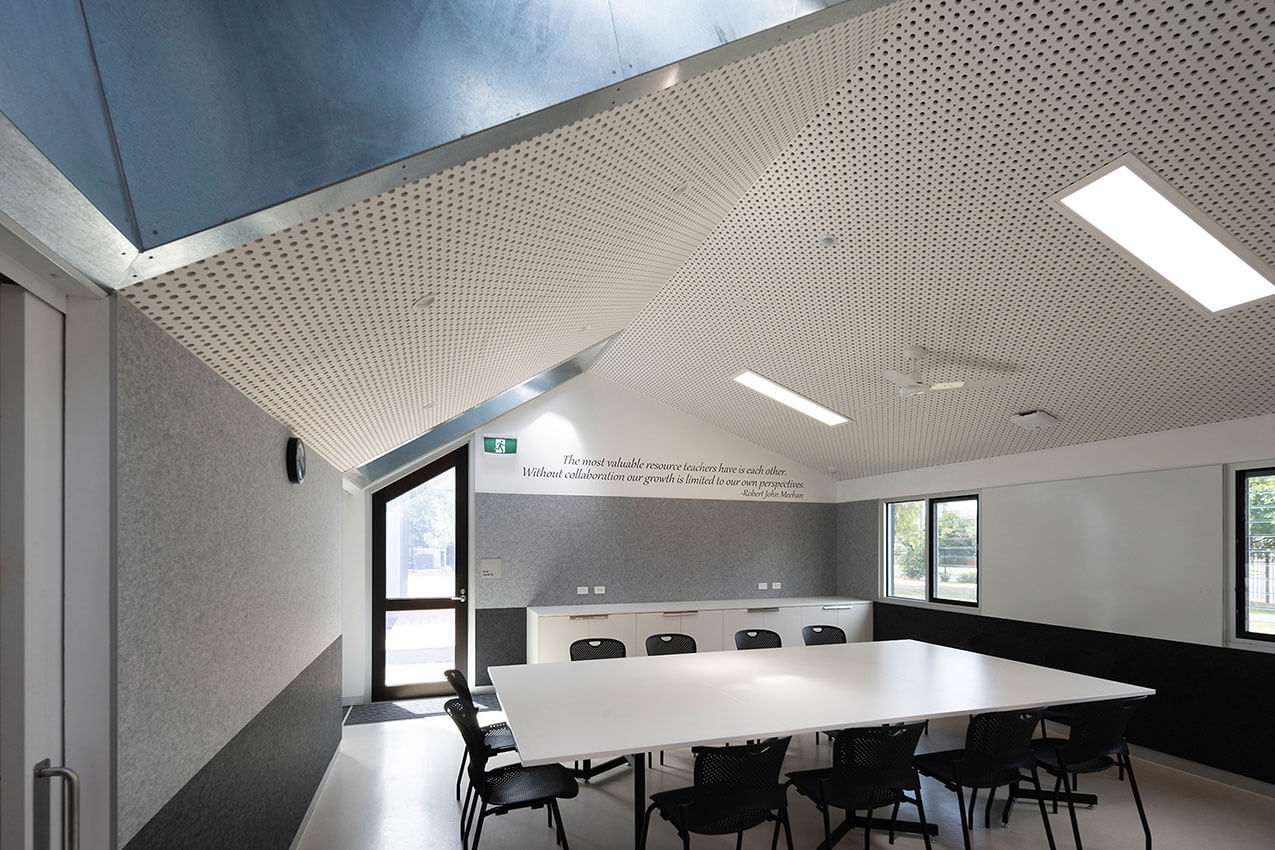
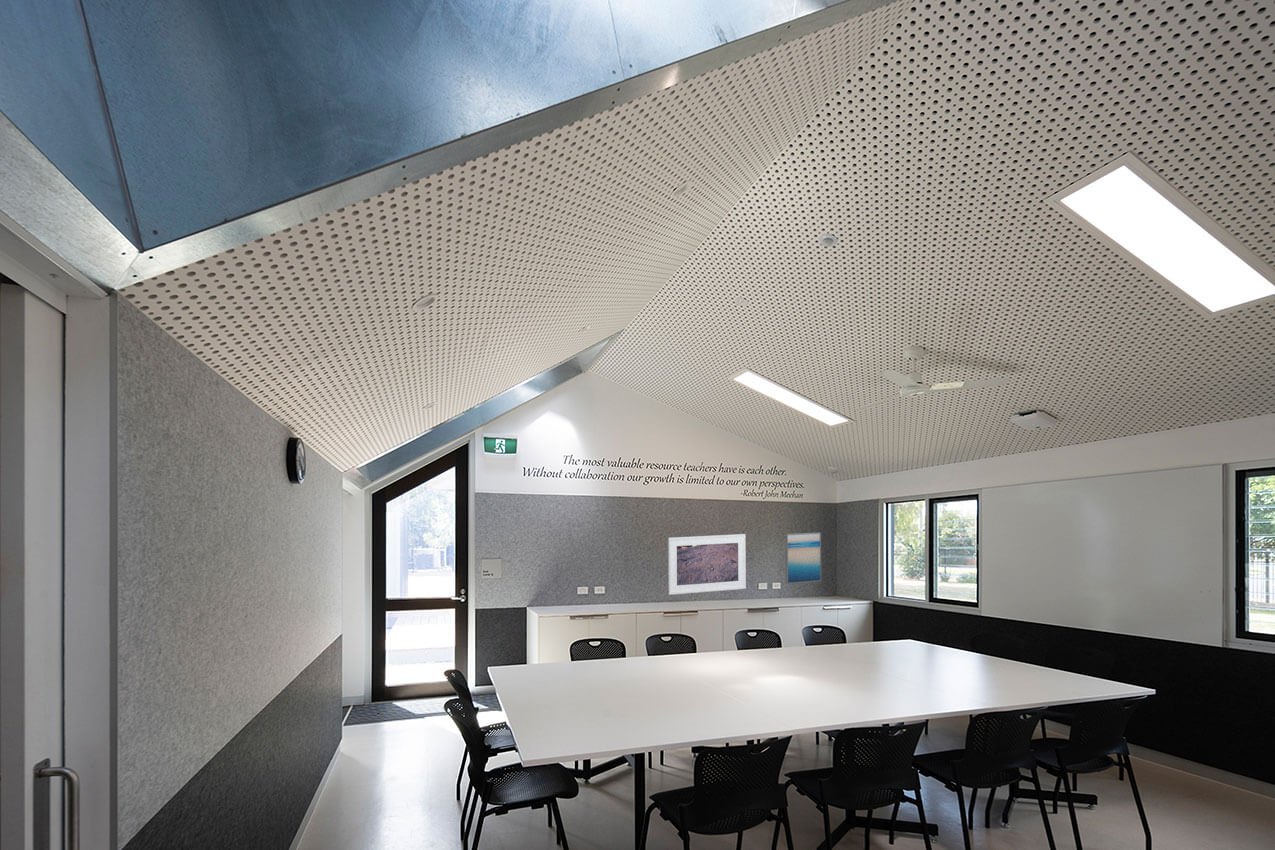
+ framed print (707, 563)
+ wall art (803, 557)
